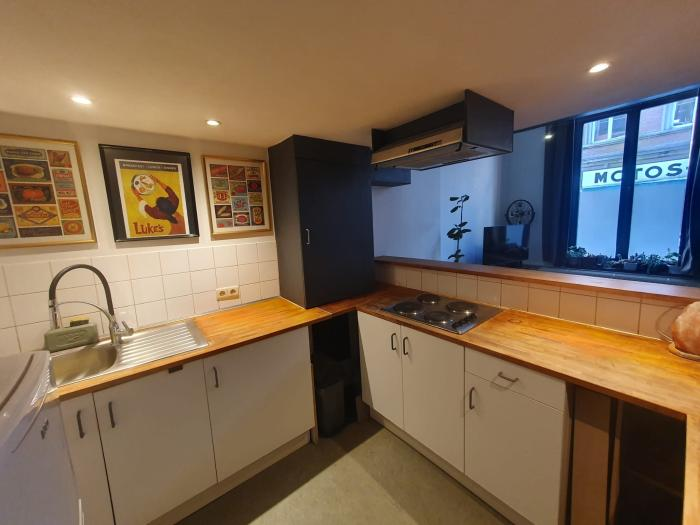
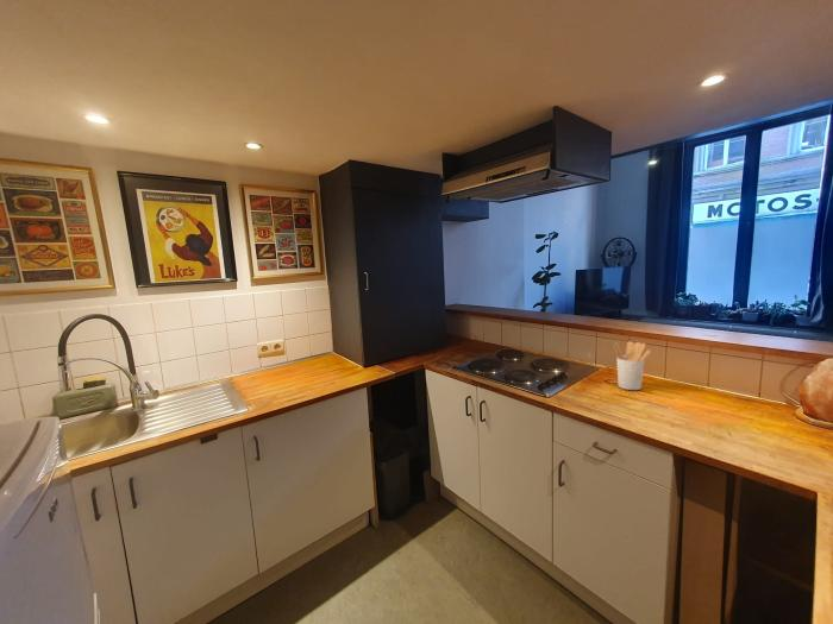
+ utensil holder (631, 364)
